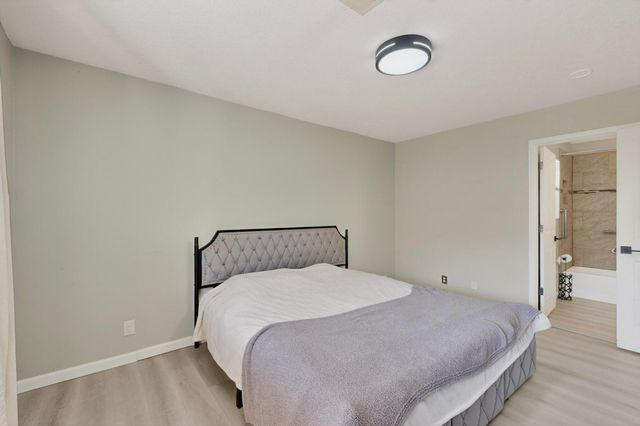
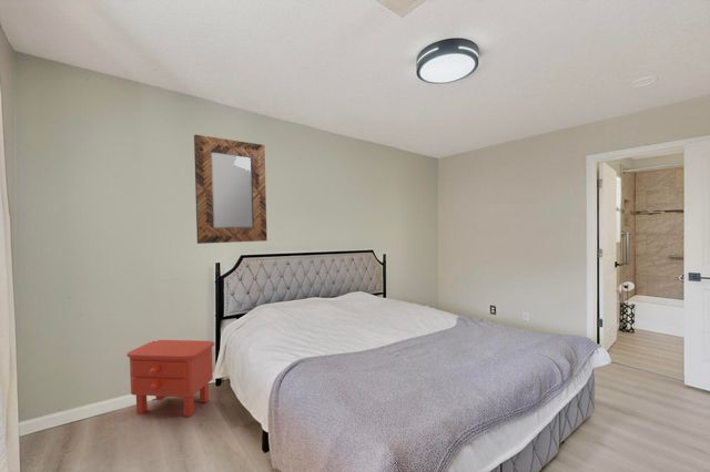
+ home mirror (232, 191)
+ nightstand (173, 377)
